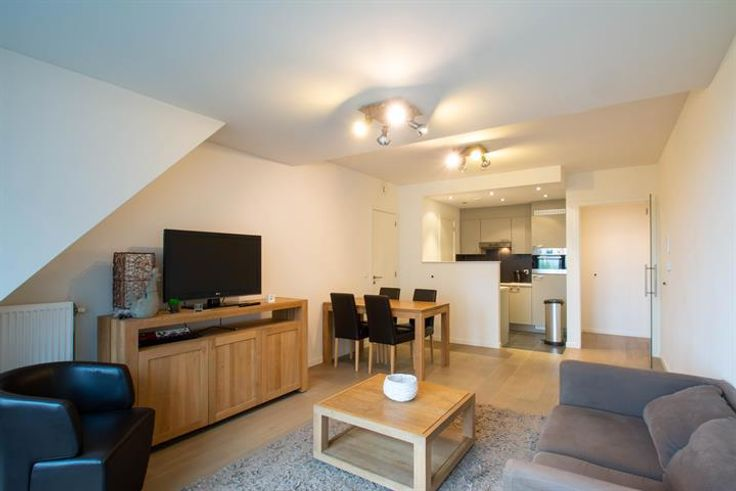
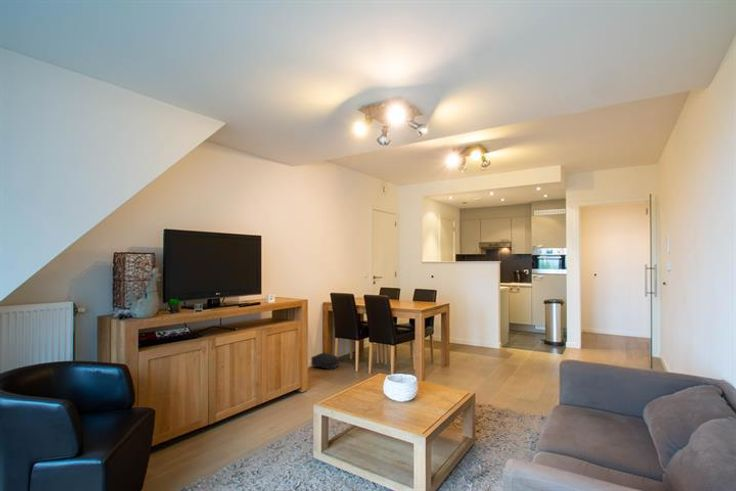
+ backpack (327, 360)
